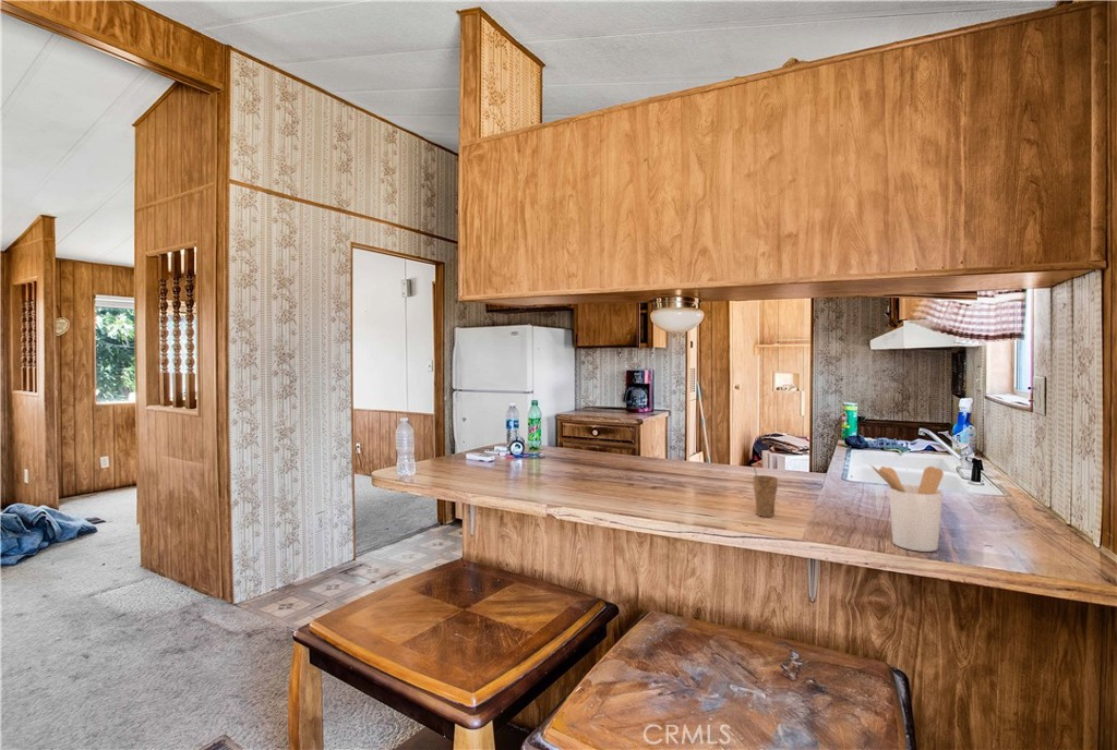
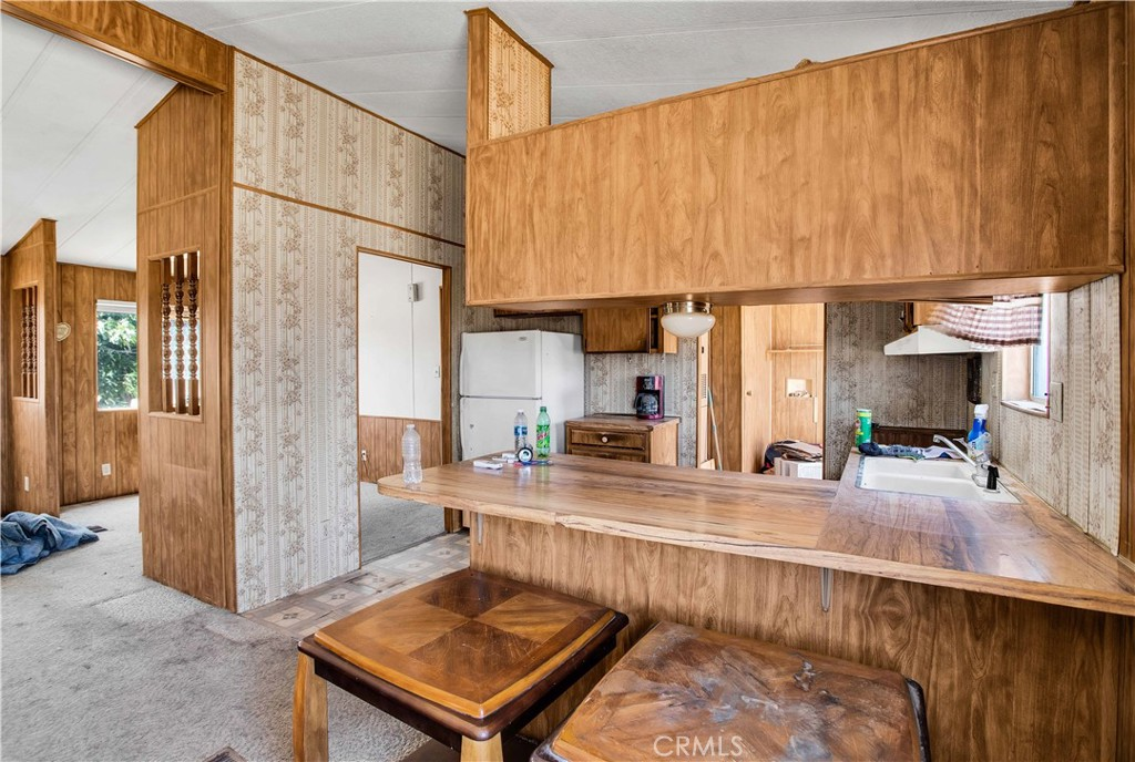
- cup (765, 491)
- utensil holder (903, 504)
